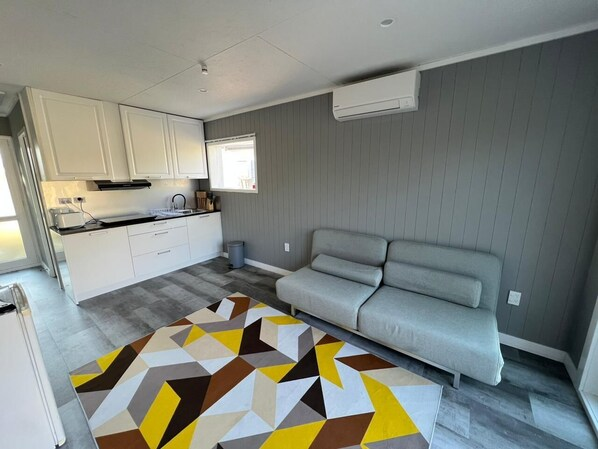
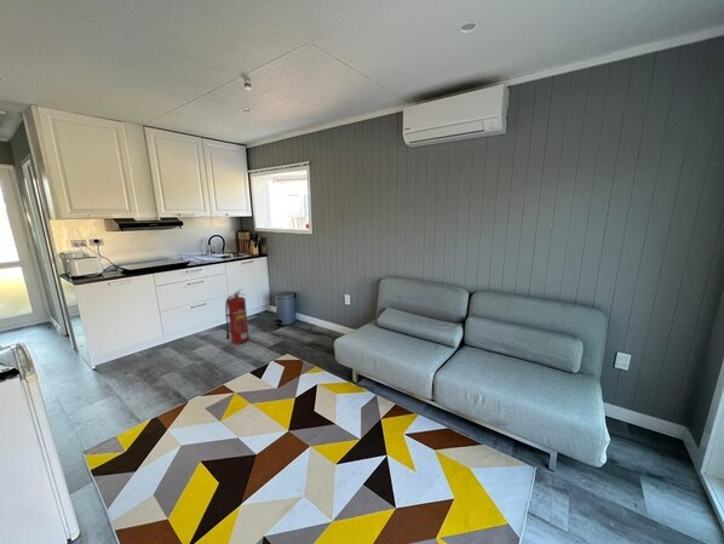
+ fire extinguisher (235, 316)
